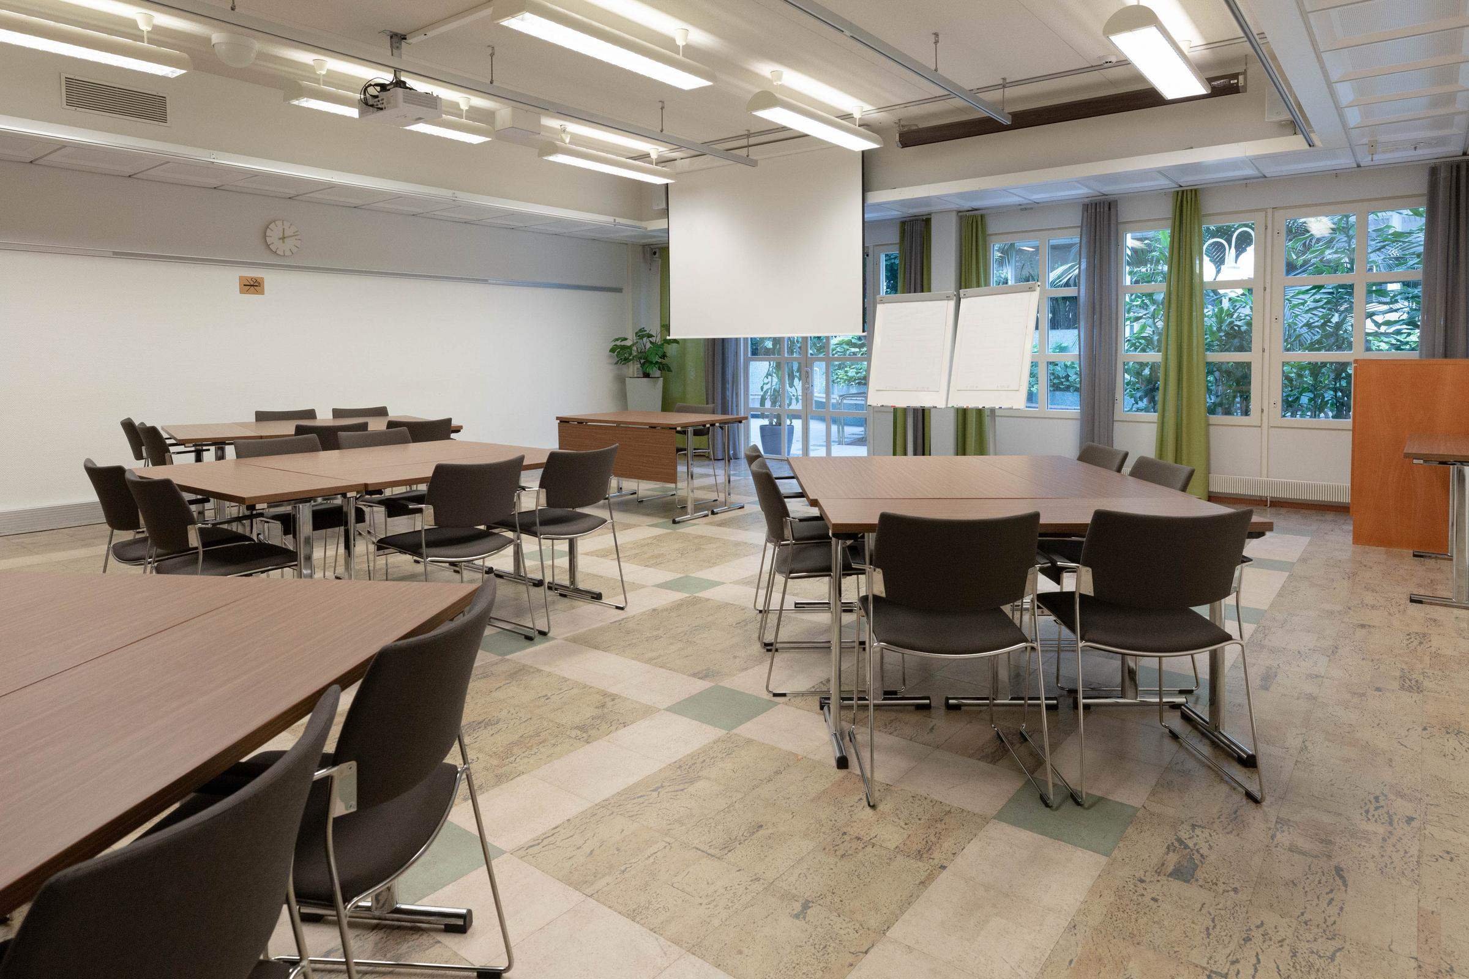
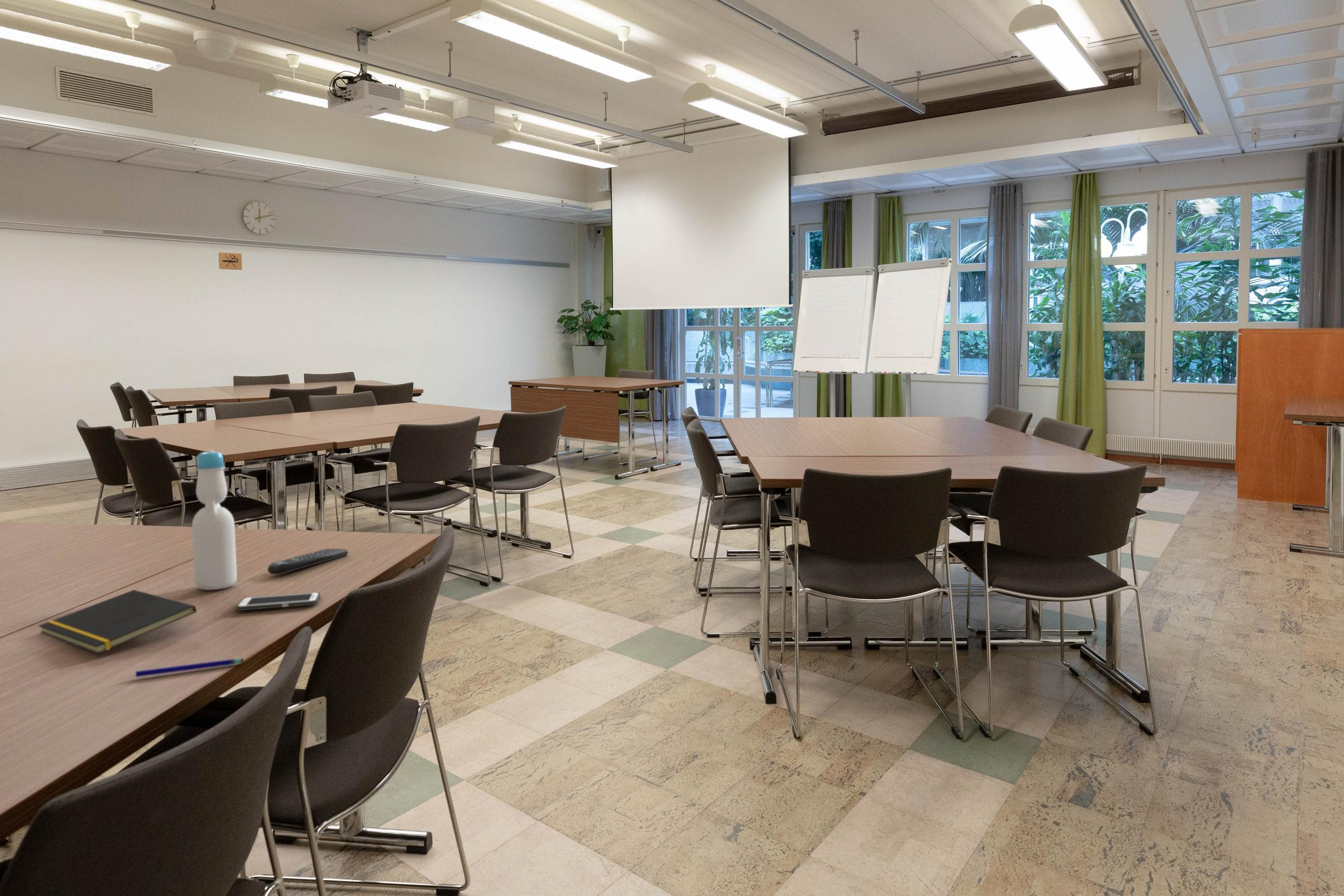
+ bottle (213, 519)
+ cell phone (279, 601)
+ notepad (118, 619)
+ pen (191, 667)
+ remote control (310, 559)
